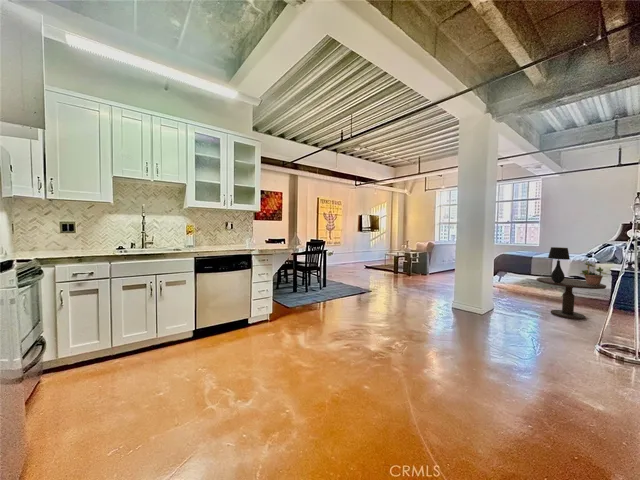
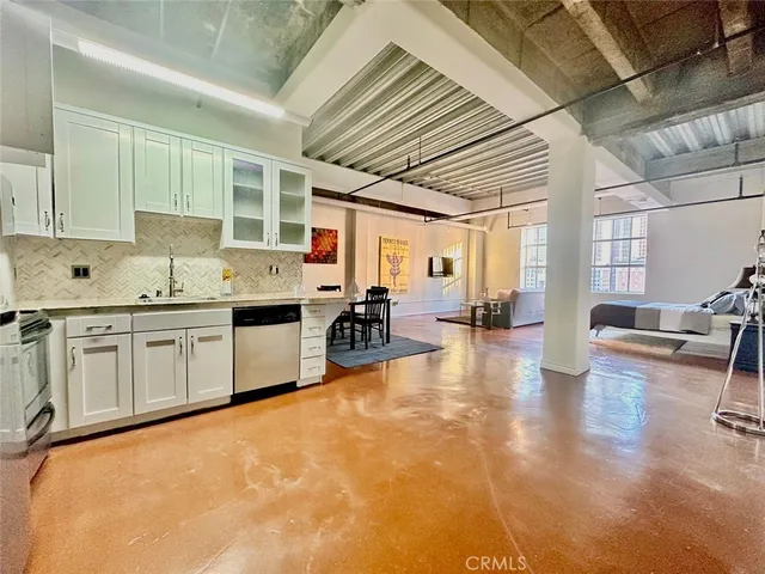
- table lamp (558, 264)
- side table (568, 298)
- potted plant (591, 272)
